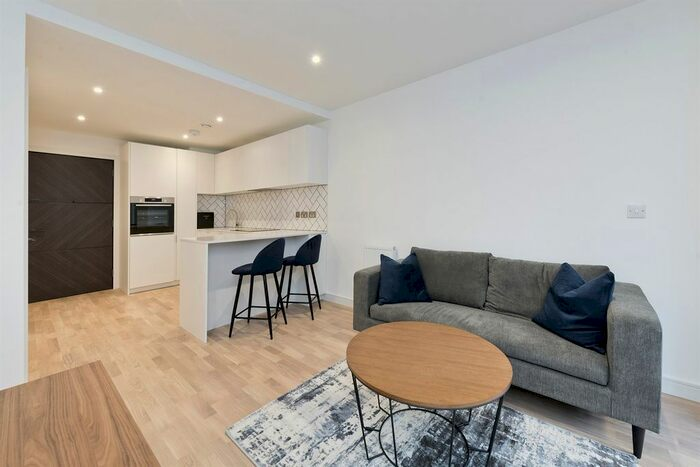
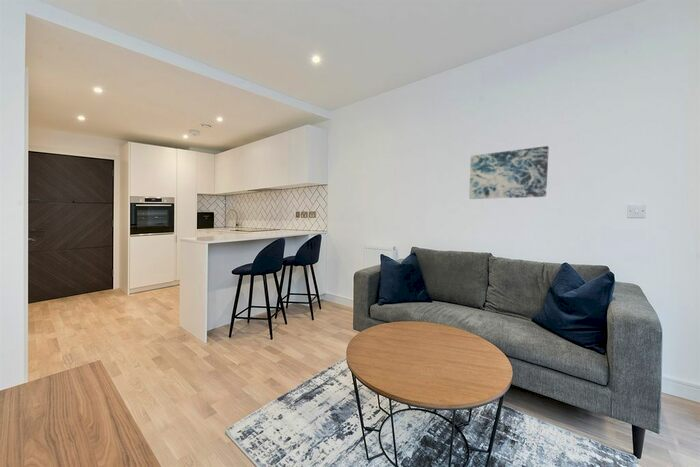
+ wall art (506, 174)
